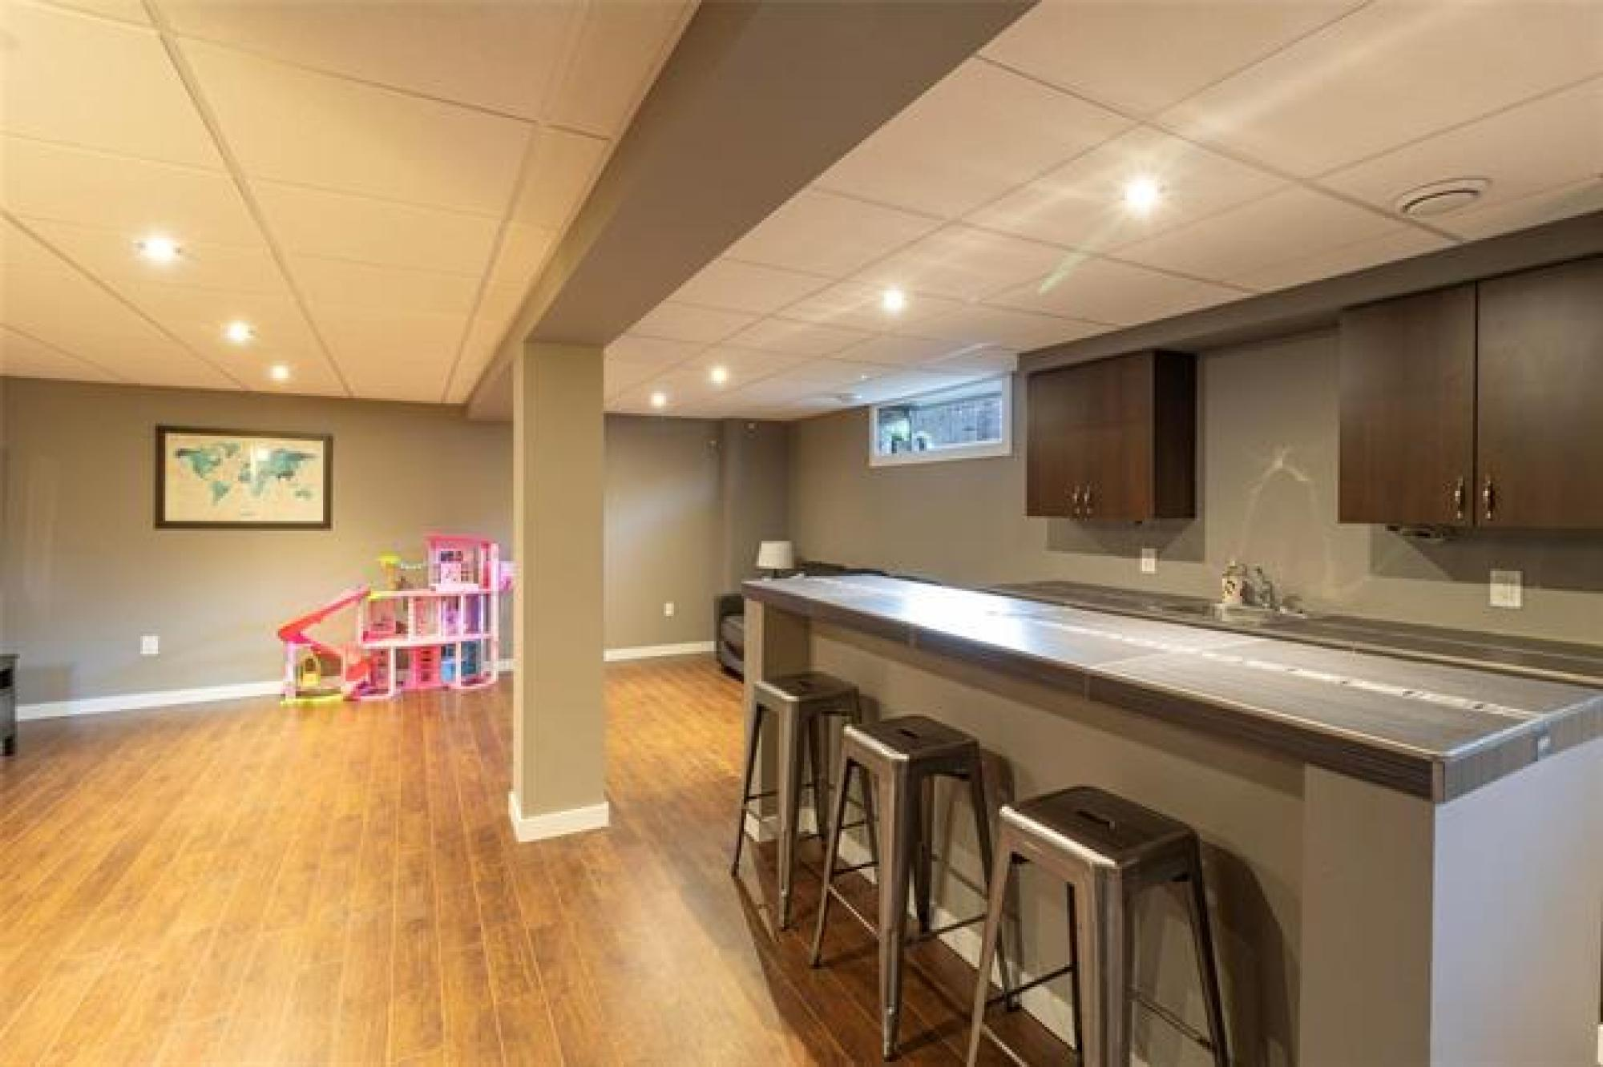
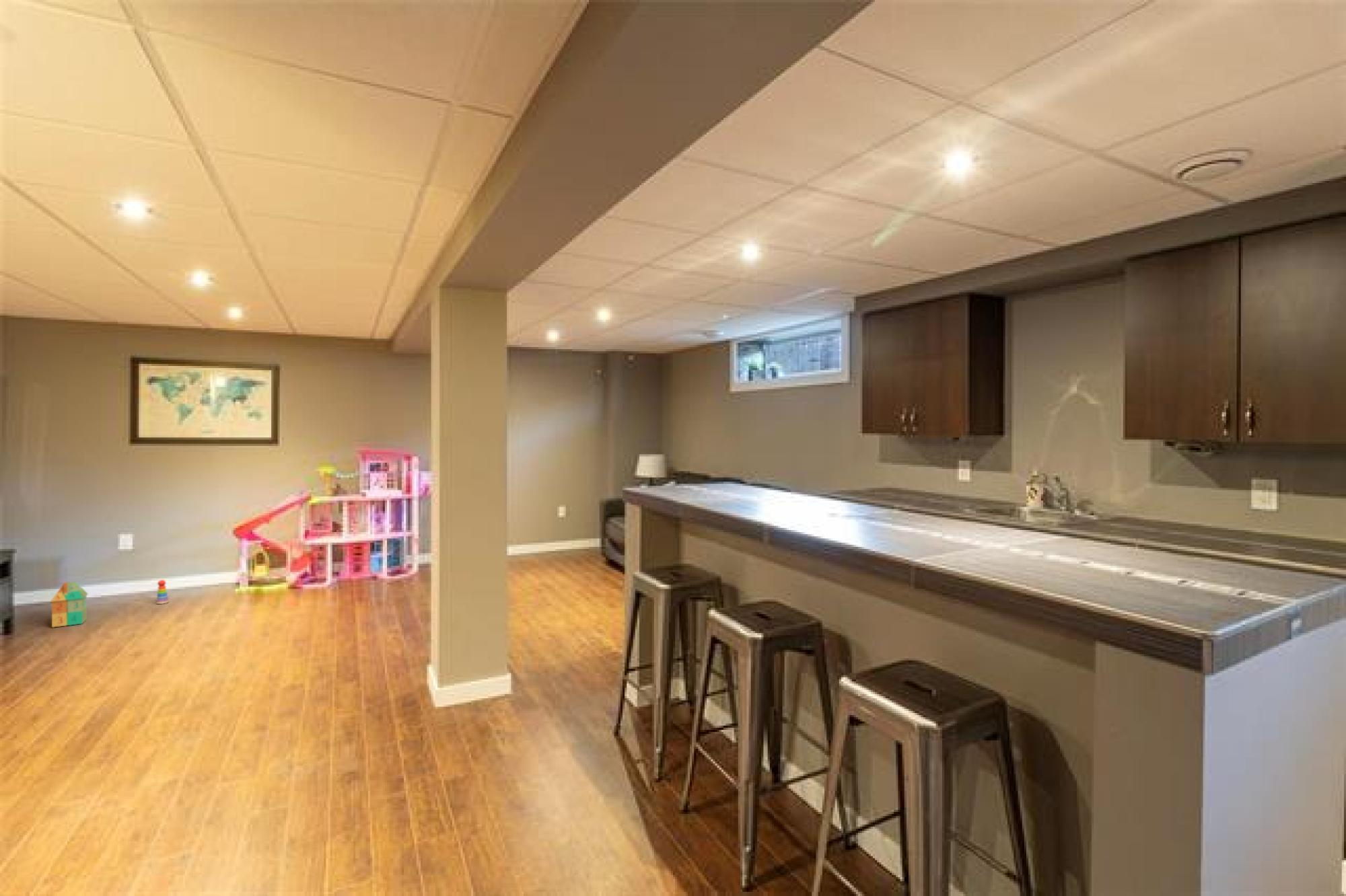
+ stacking toy (162, 591)
+ toy house (69, 603)
